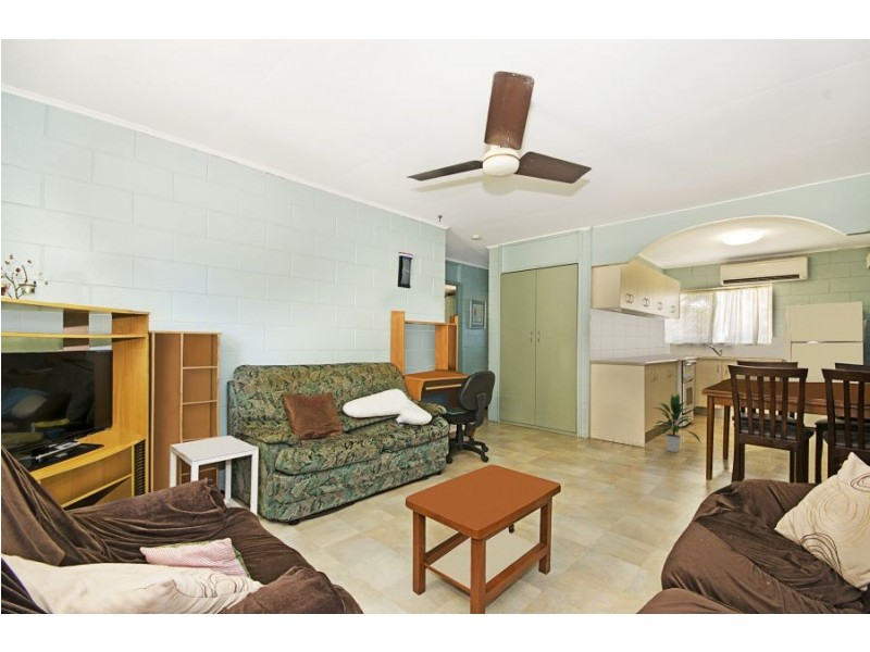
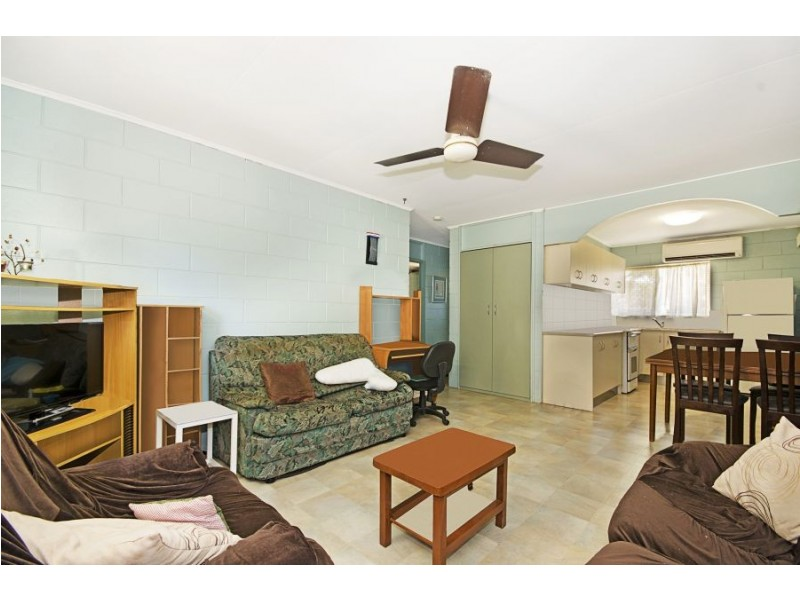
- indoor plant (674, 423)
